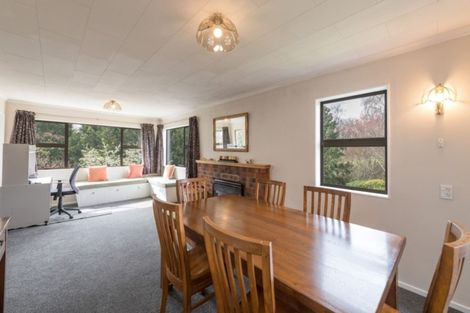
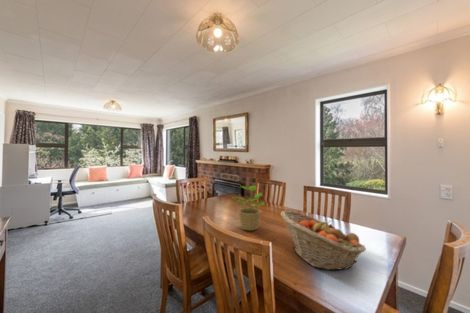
+ potted plant (251, 207)
+ fruit basket (318, 235)
